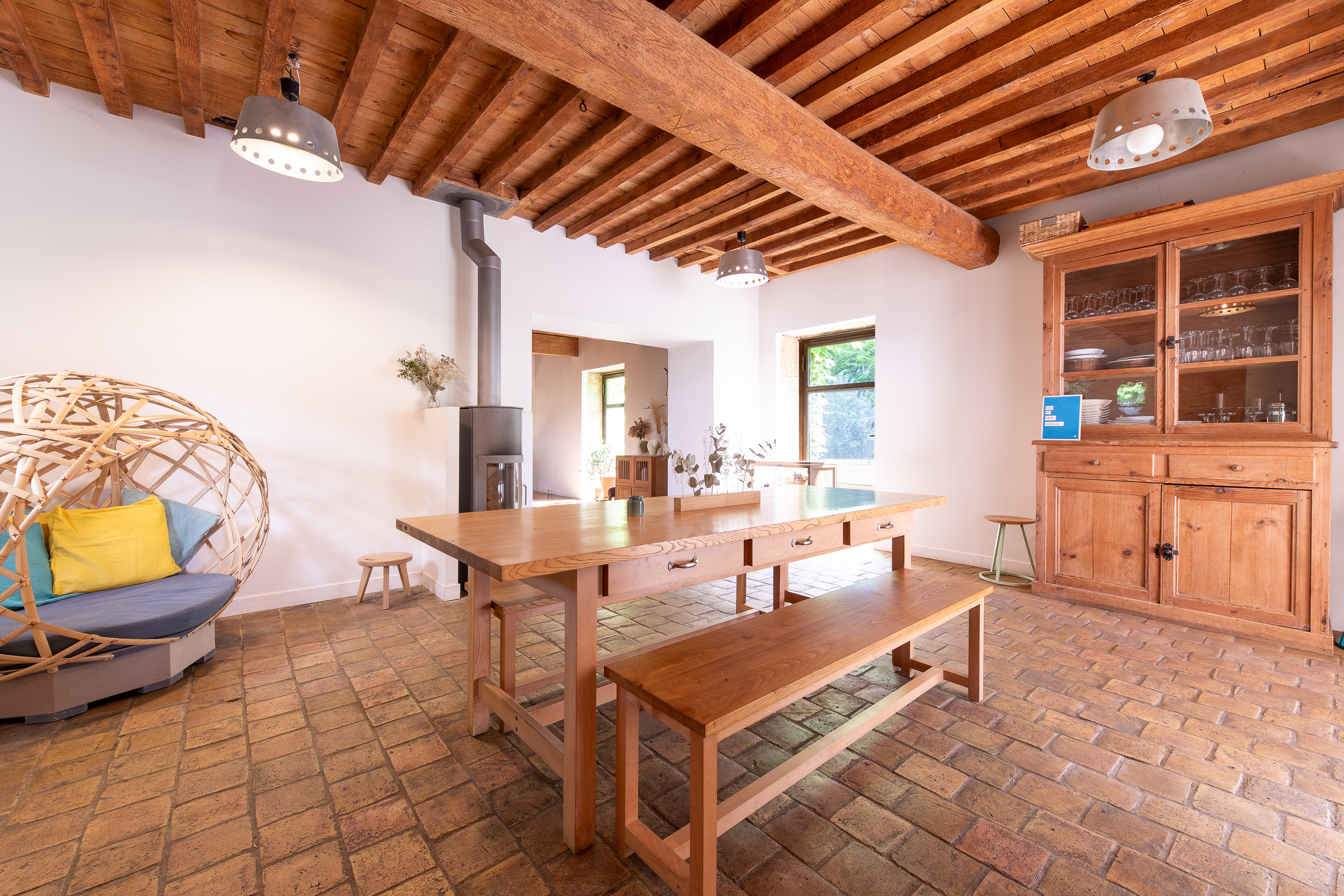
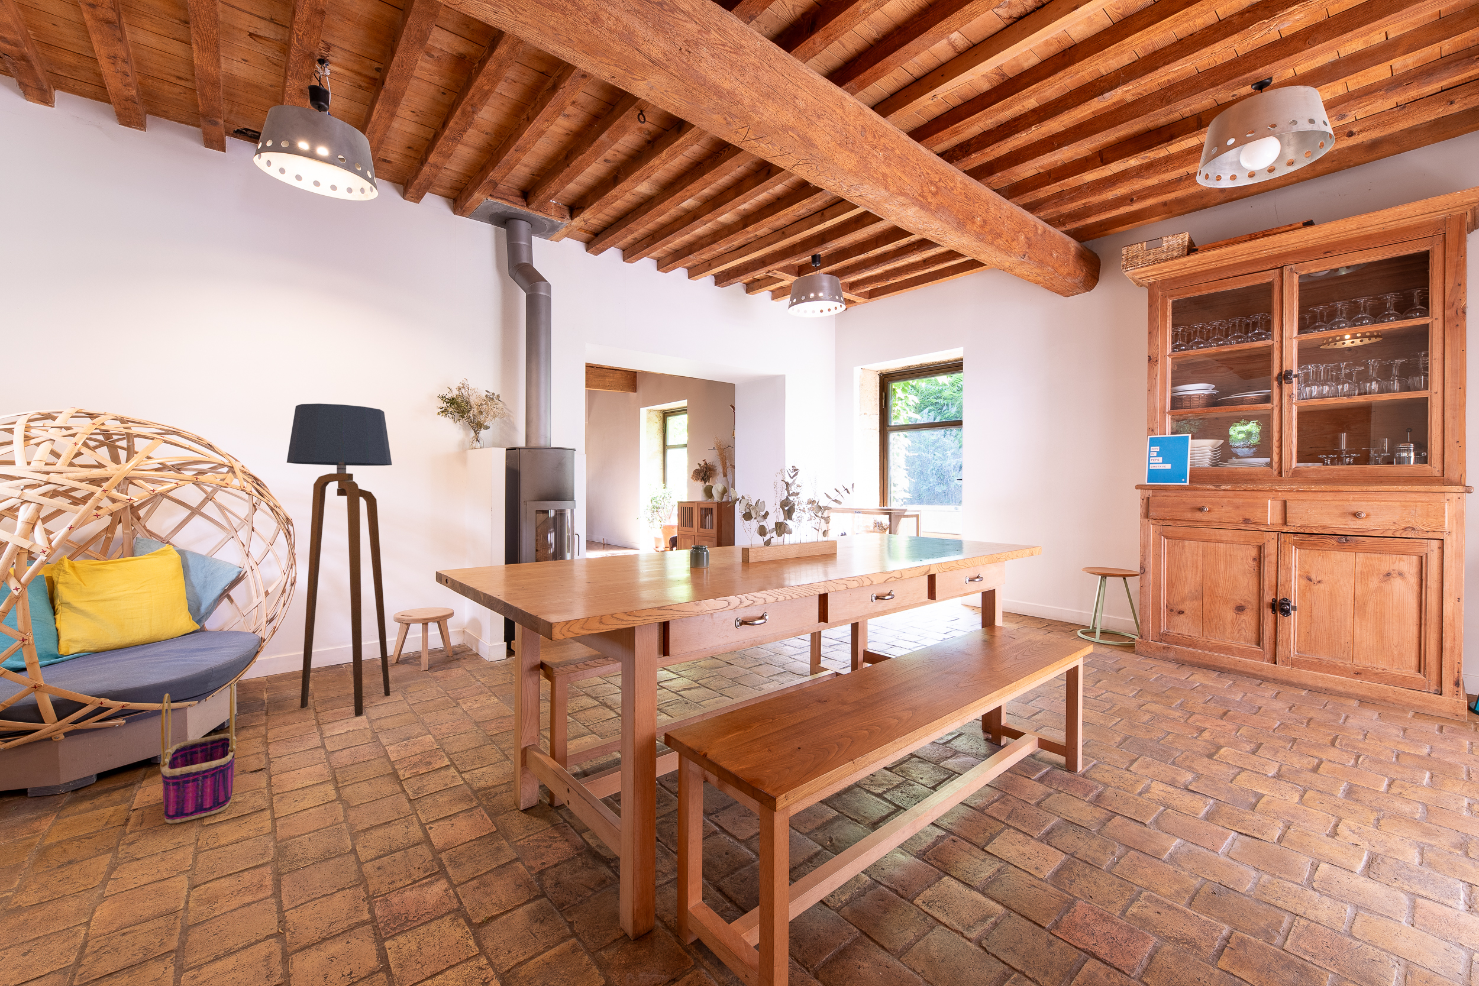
+ basket (200, 745)
+ floor lamp (349, 557)
